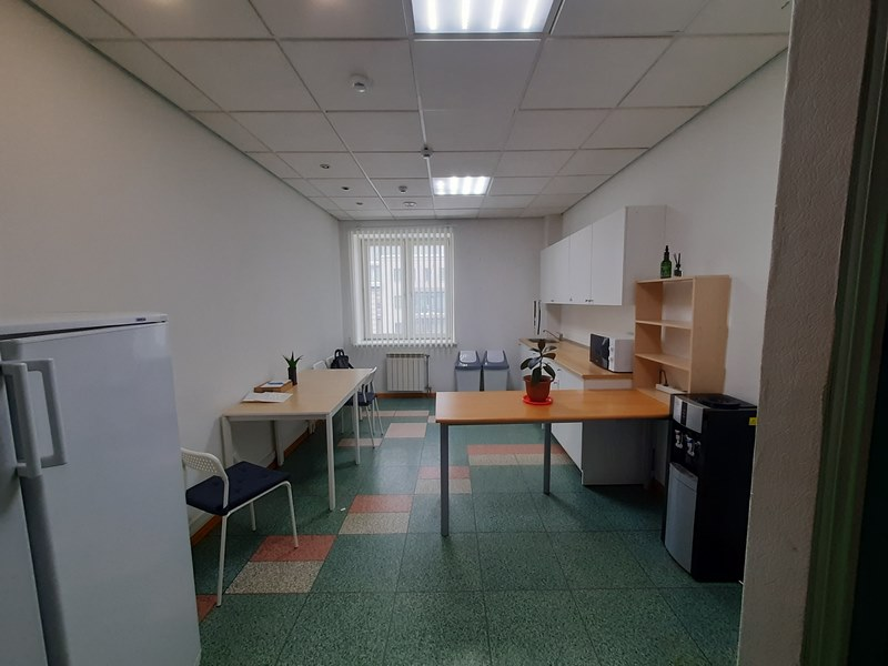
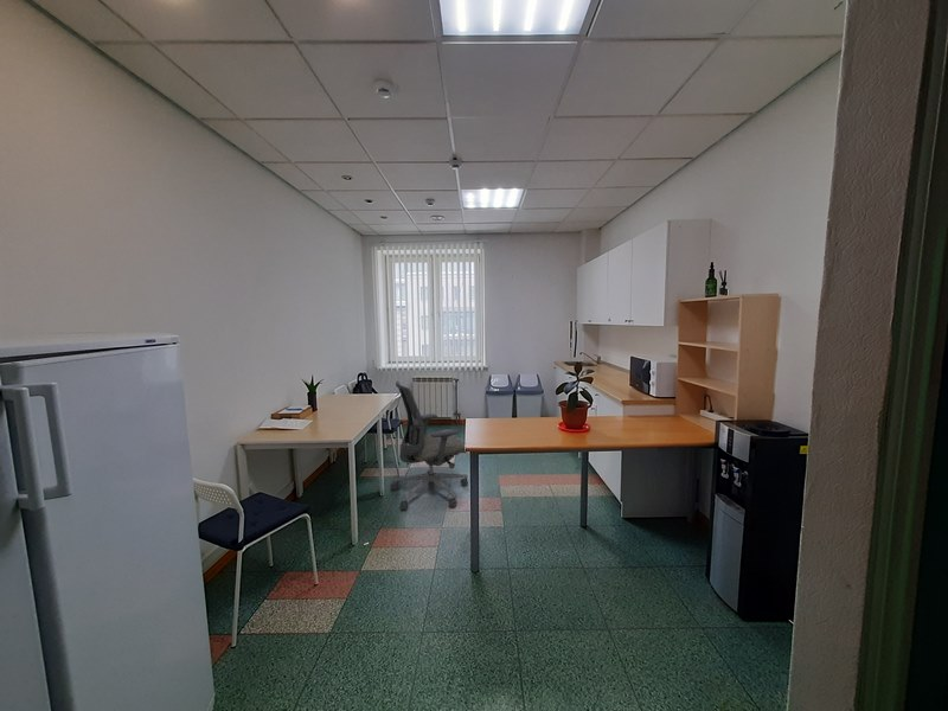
+ office chair (431, 437)
